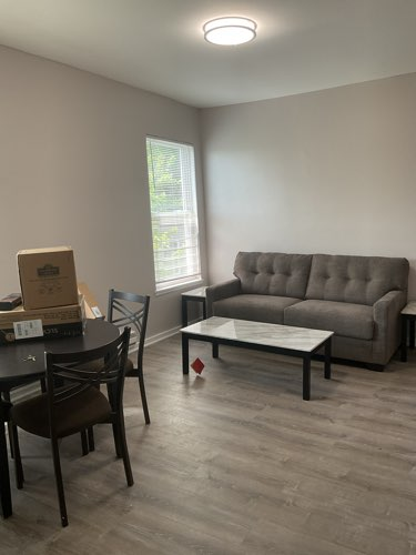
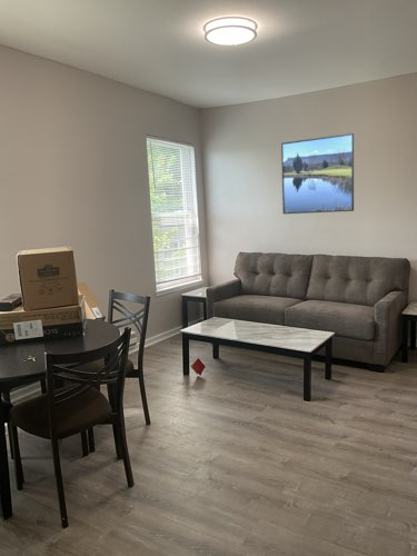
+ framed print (316, 176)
